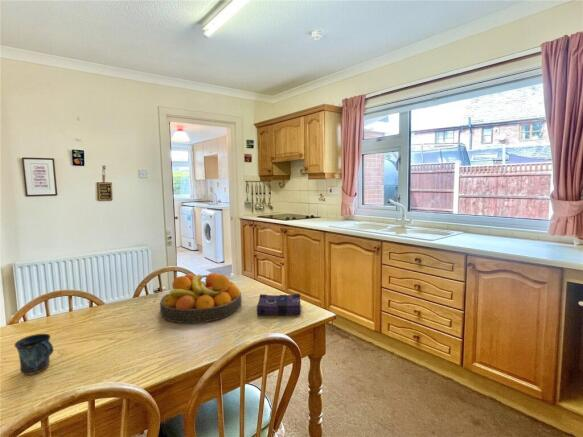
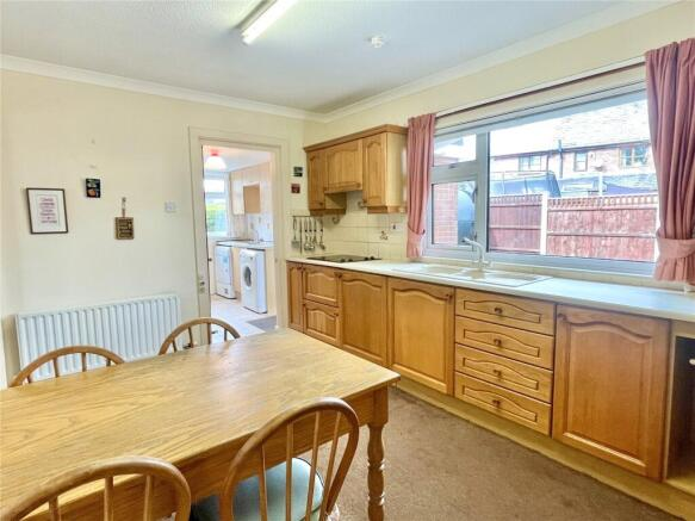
- mug (34, 356)
- fruit bowl (201, 290)
- book (279, 304)
